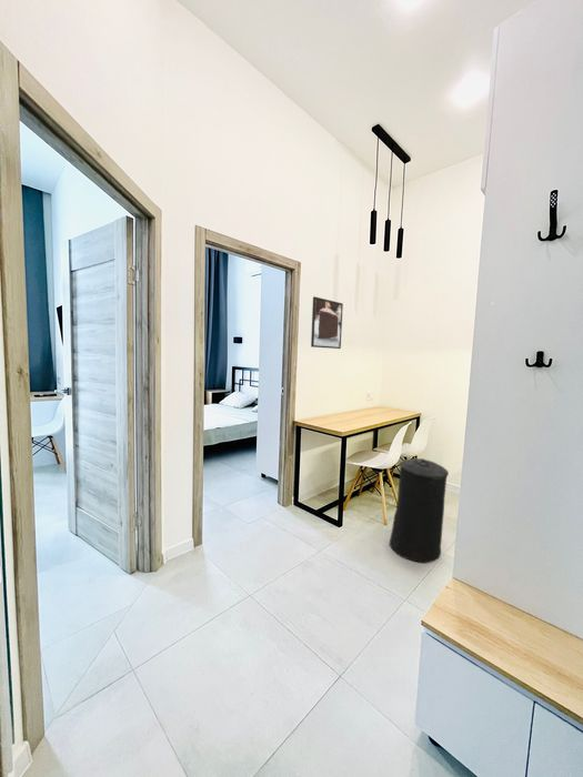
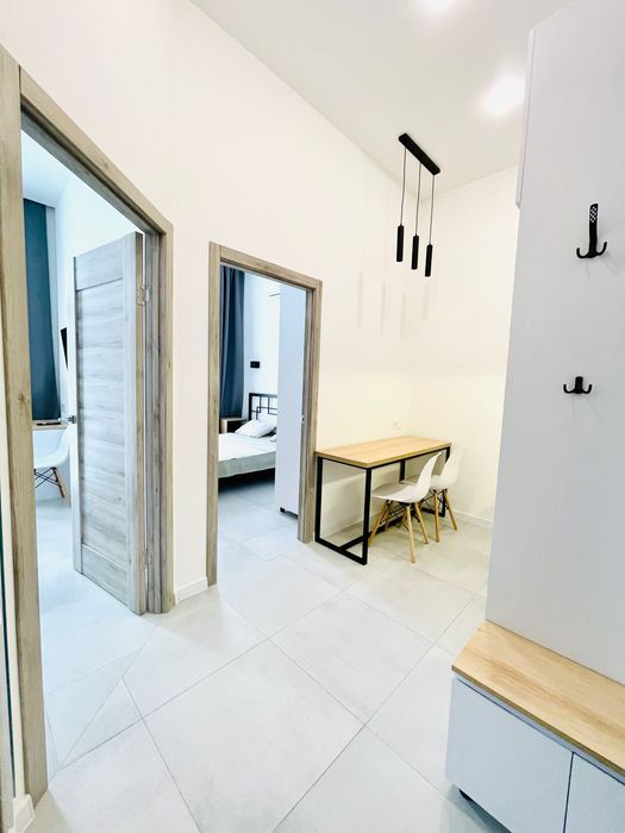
- trash can (416, 502)
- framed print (328, 324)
